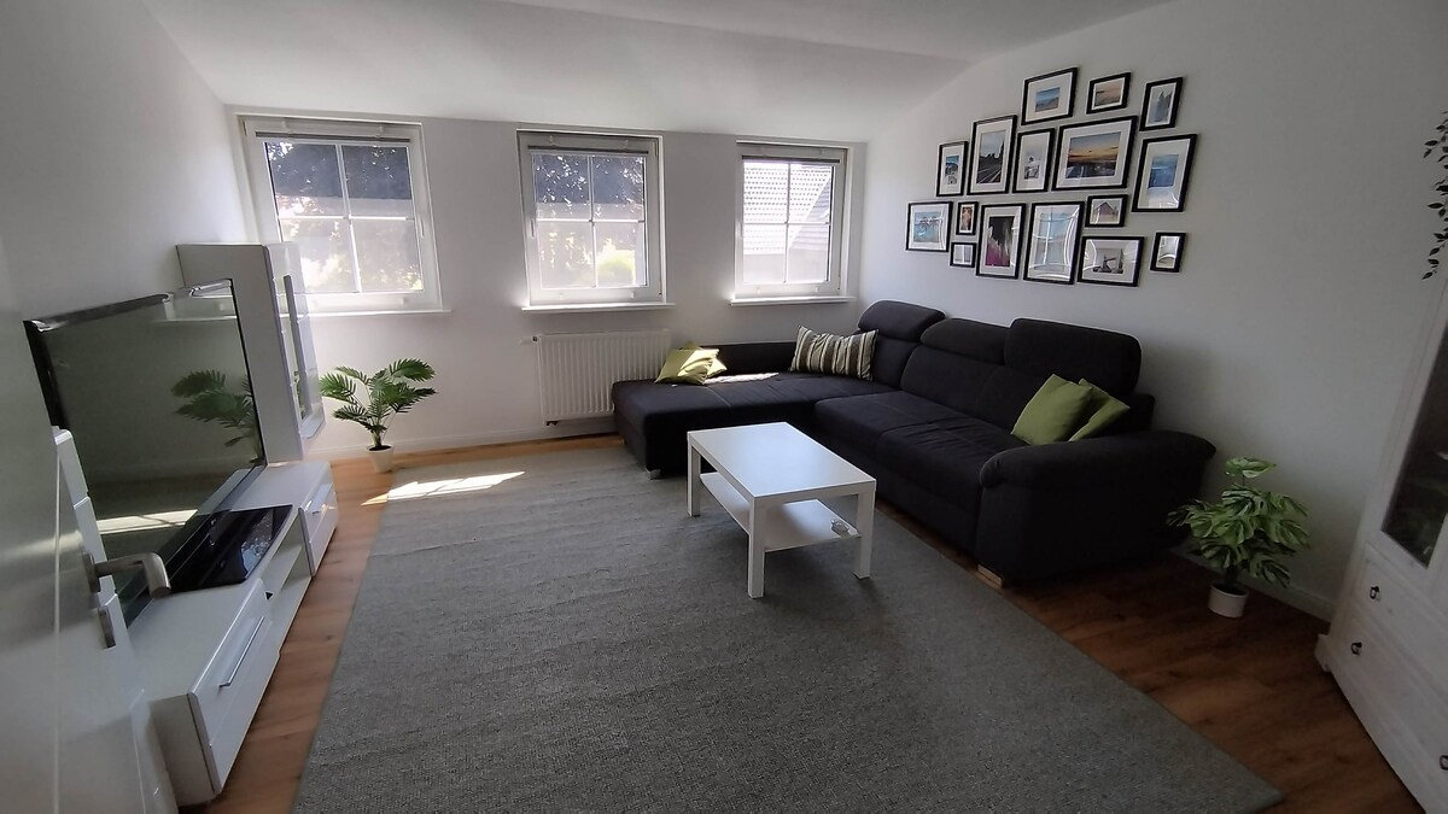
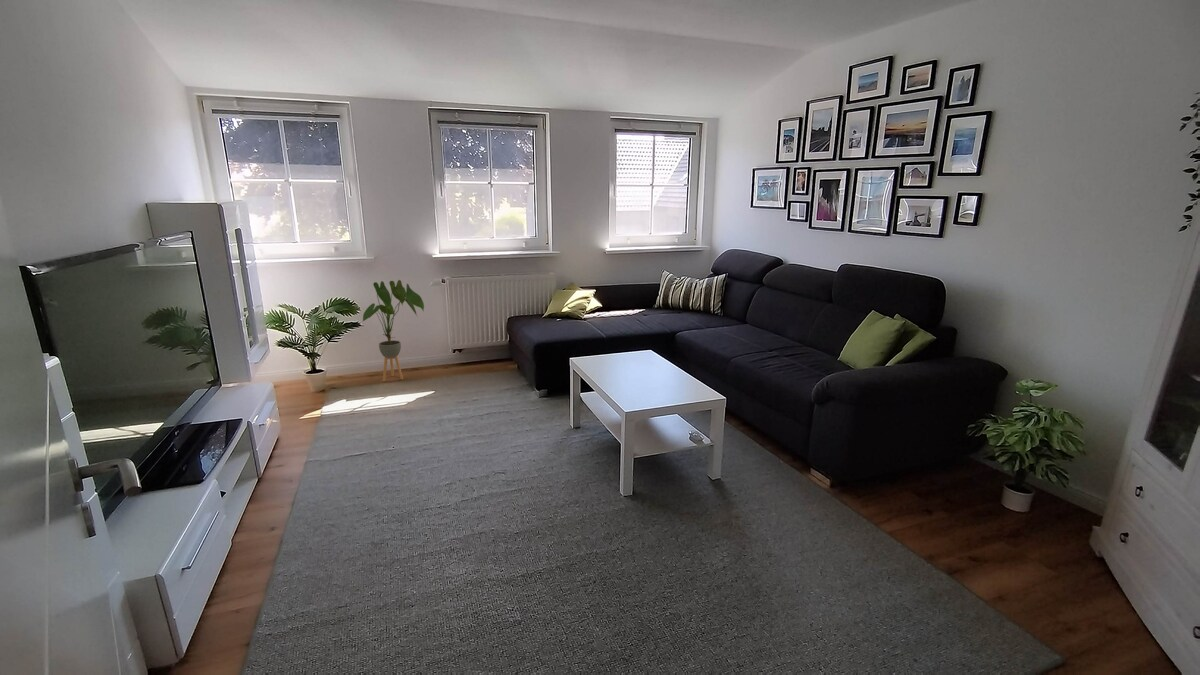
+ house plant (391, 329)
